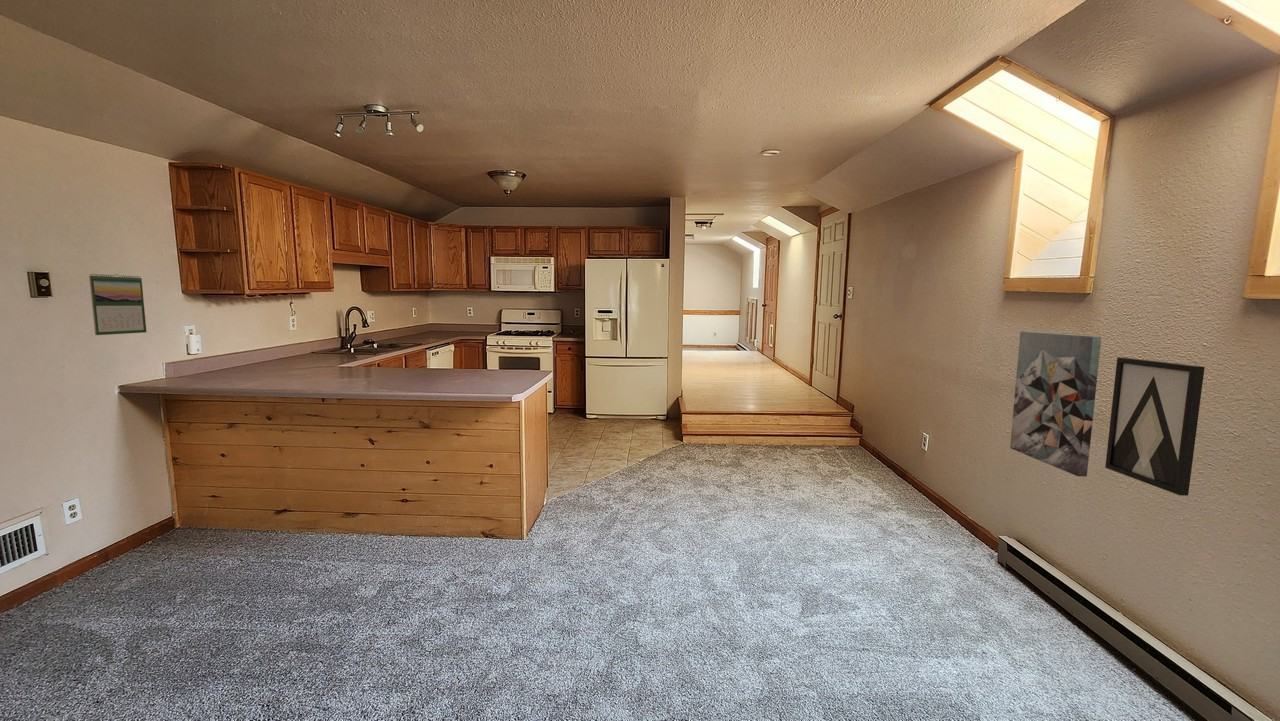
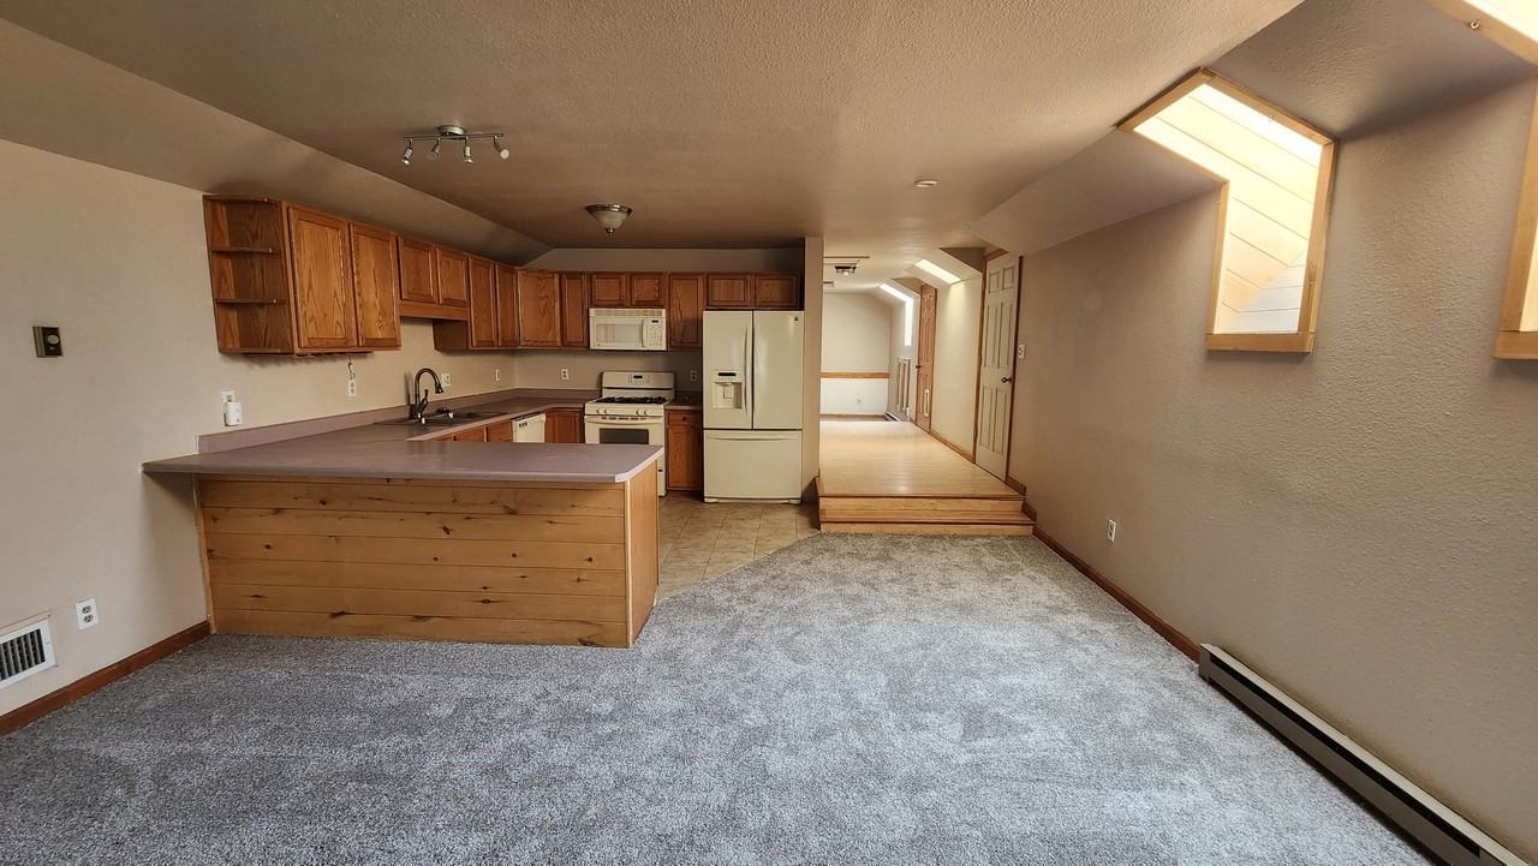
- wall art (1150, 421)
- wall art (1051, 398)
- calendar (119, 304)
